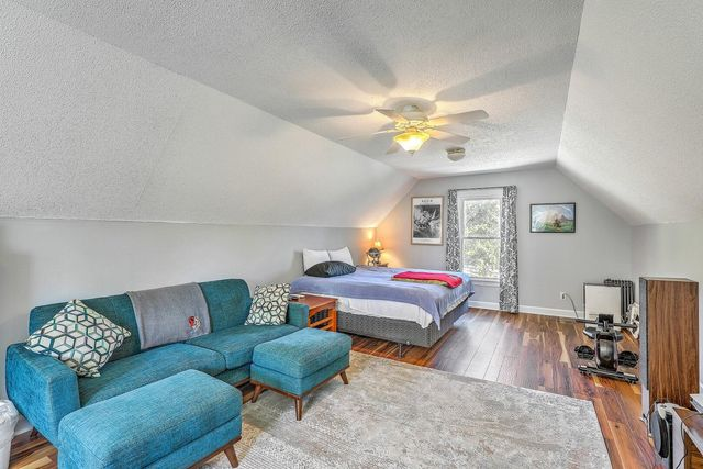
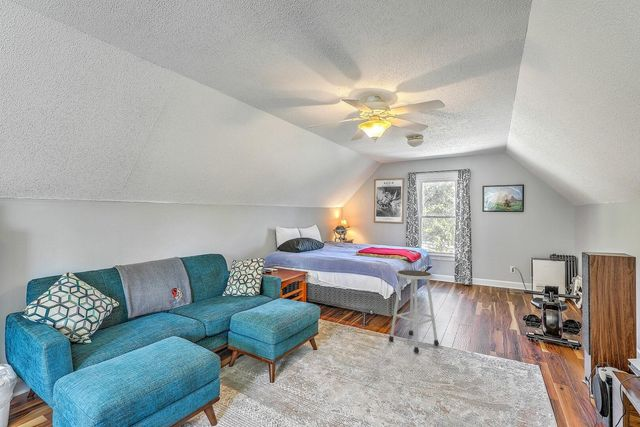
+ stool (414, 307)
